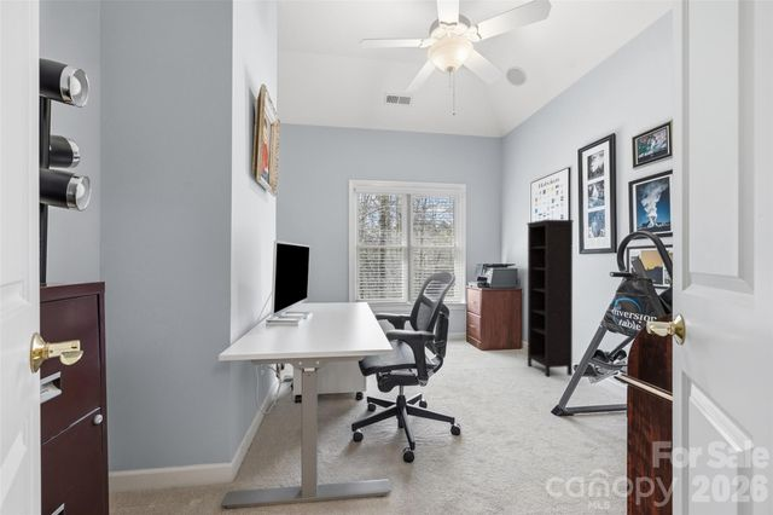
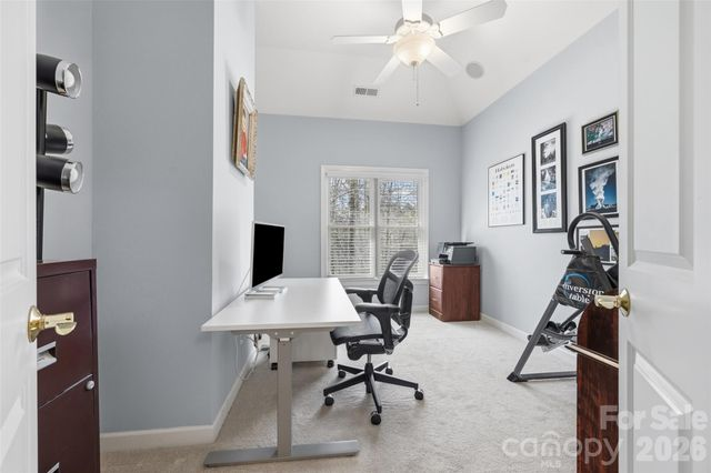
- bookcase (548, 295)
